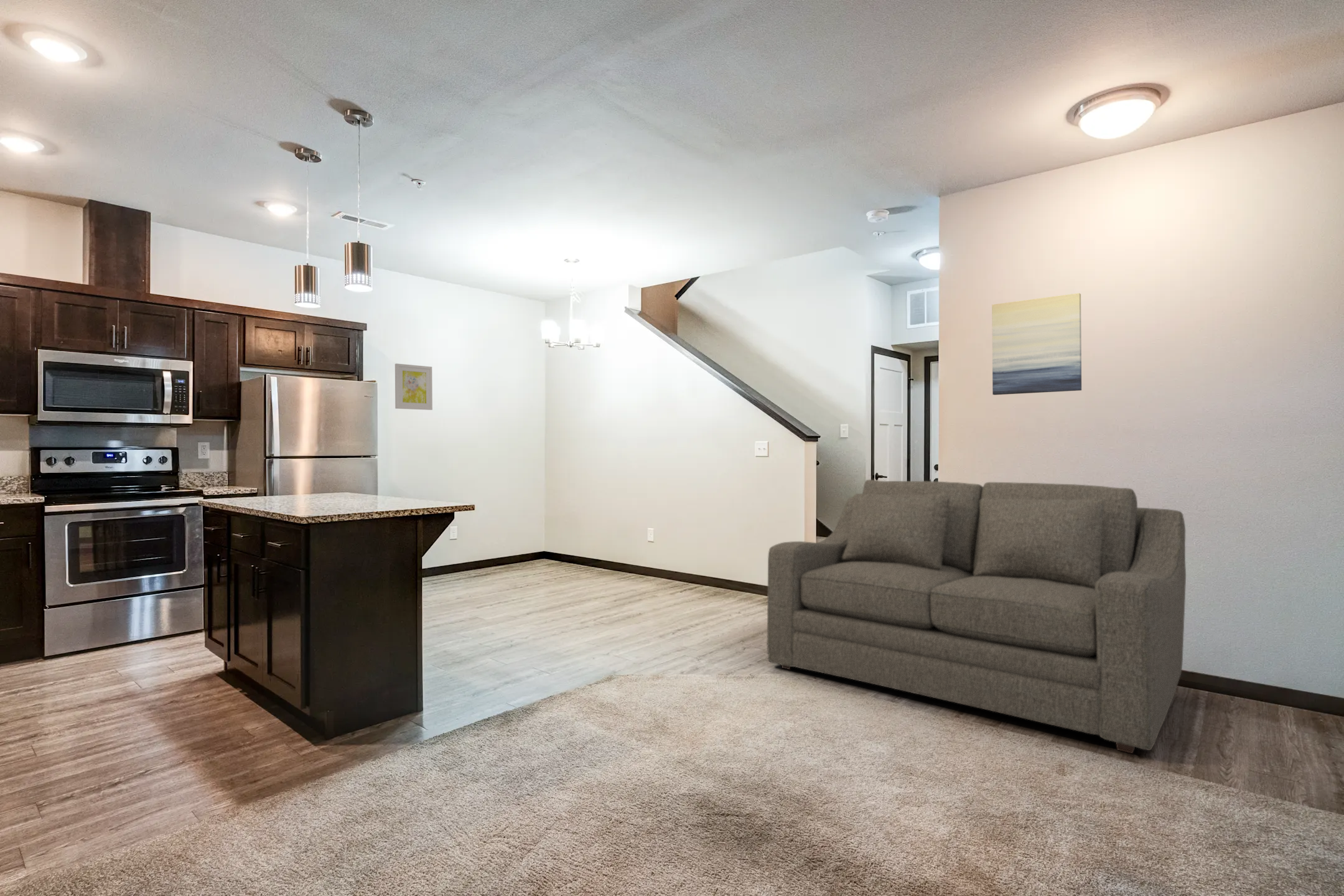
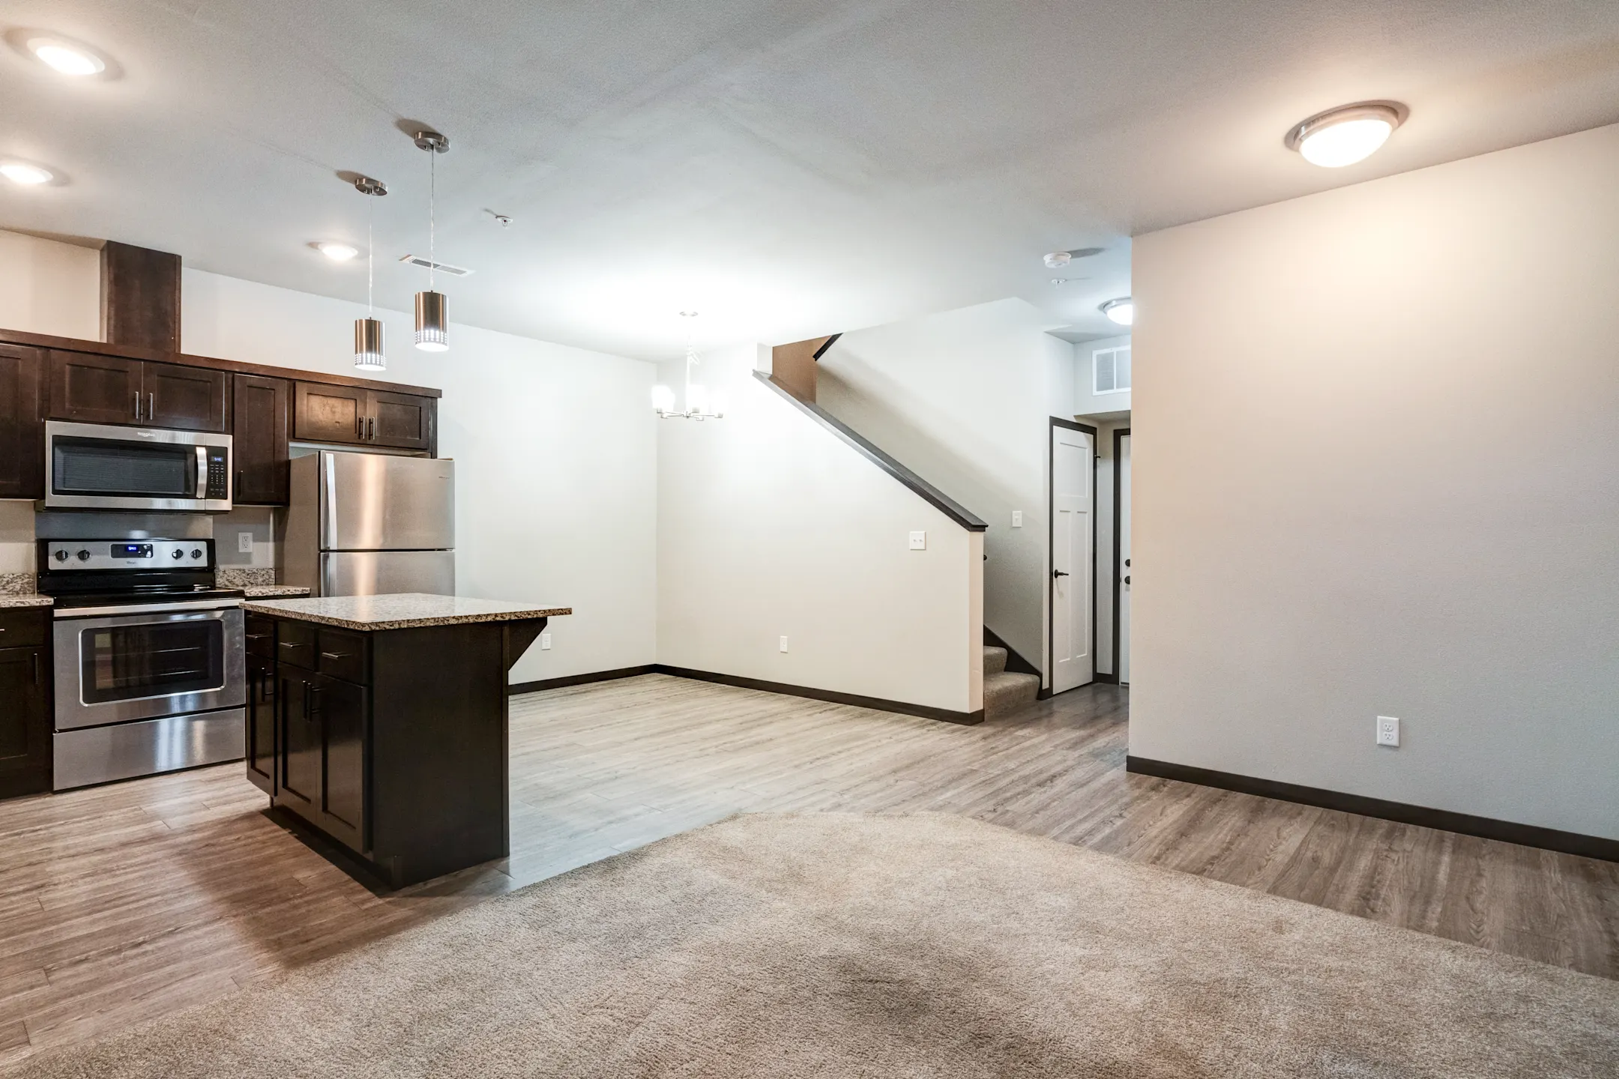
- wall art (414, 387)
- sofa (964, 581)
- wall art (1035, 346)
